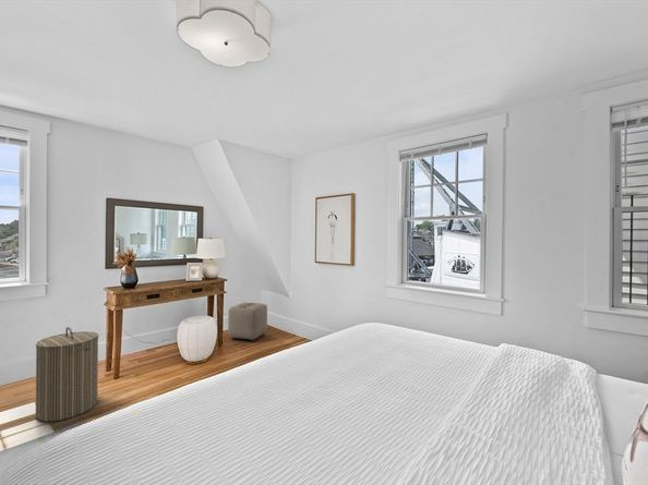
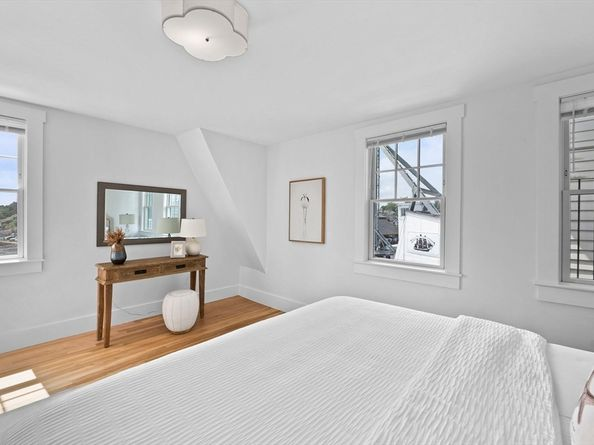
- ottoman (248, 320)
- laundry hamper (68, 367)
